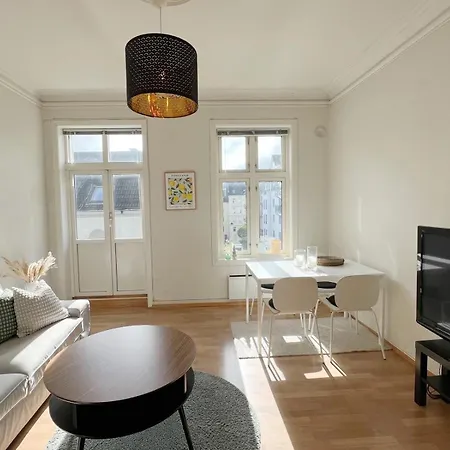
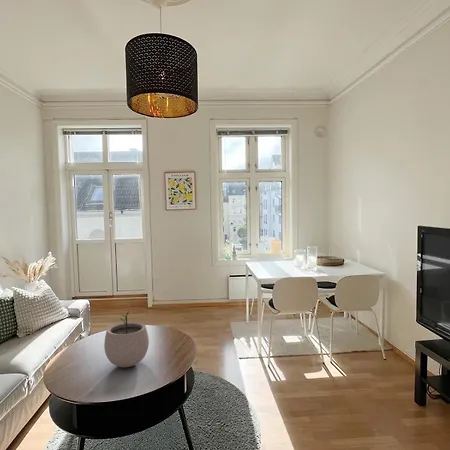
+ plant pot (126, 338)
